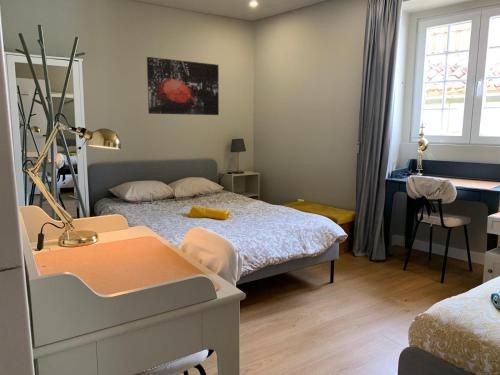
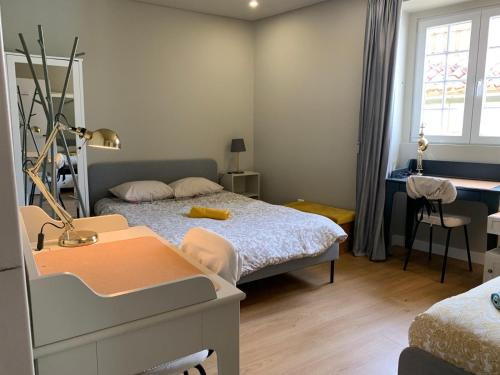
- wall art (185, 88)
